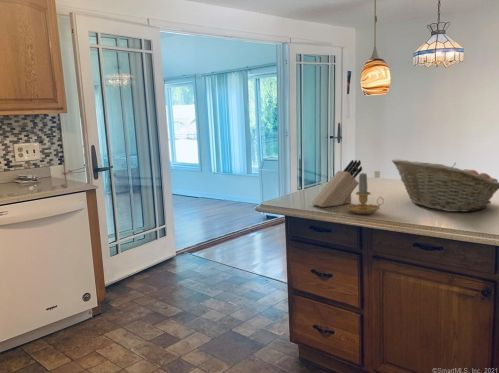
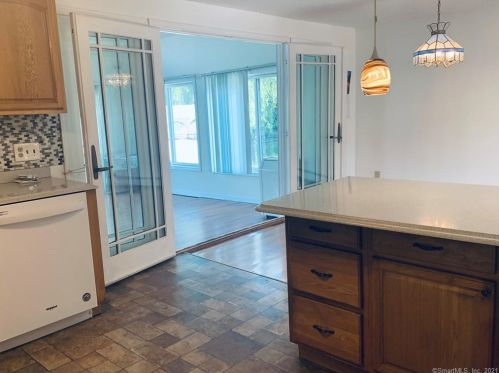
- fruit basket (443, 181)
- knife block (338, 182)
- candle (366, 191)
